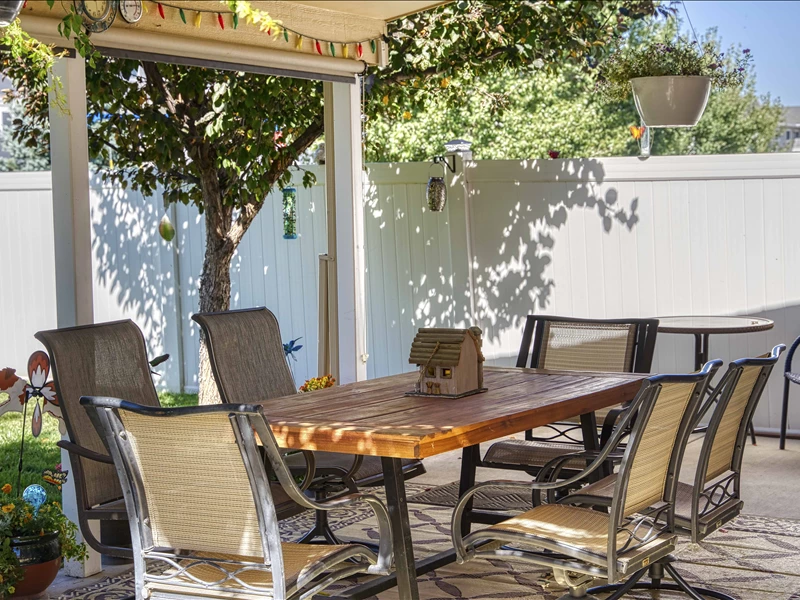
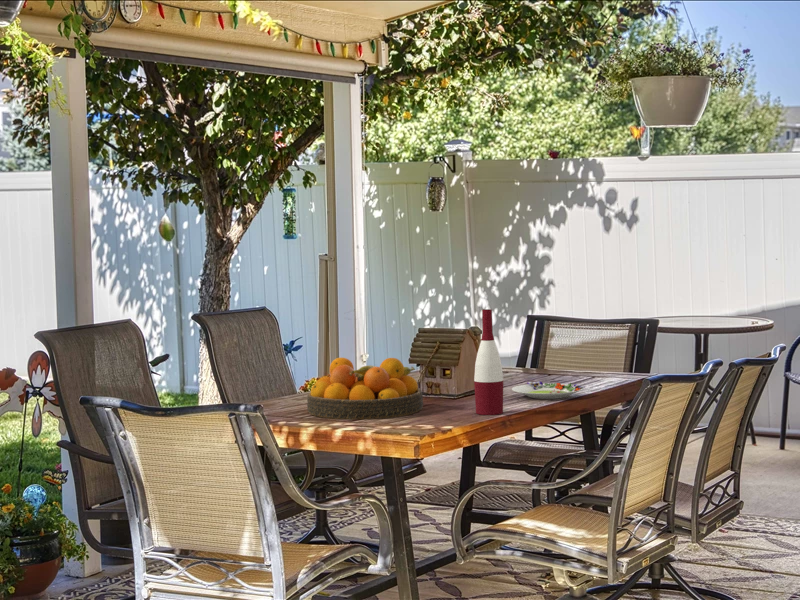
+ salad plate (547, 390)
+ alcohol (488, 361)
+ fruit bowl (364, 384)
